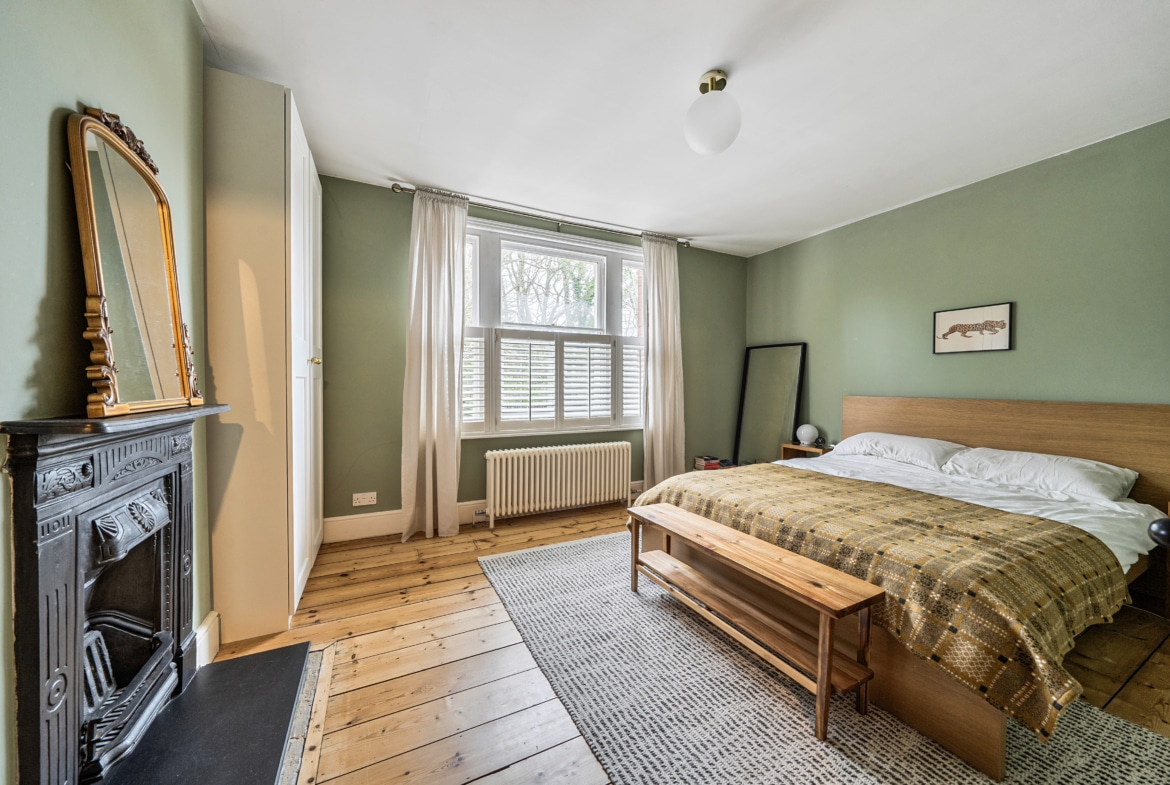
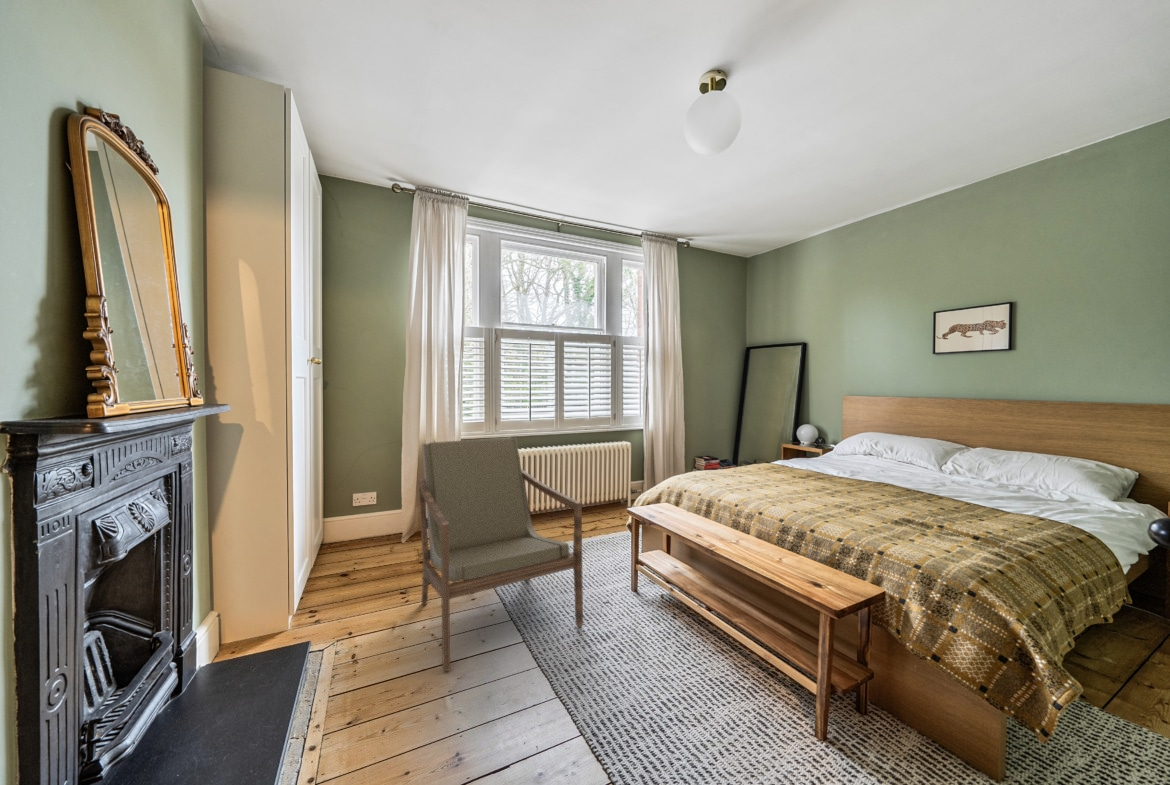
+ armchair (492, 527)
